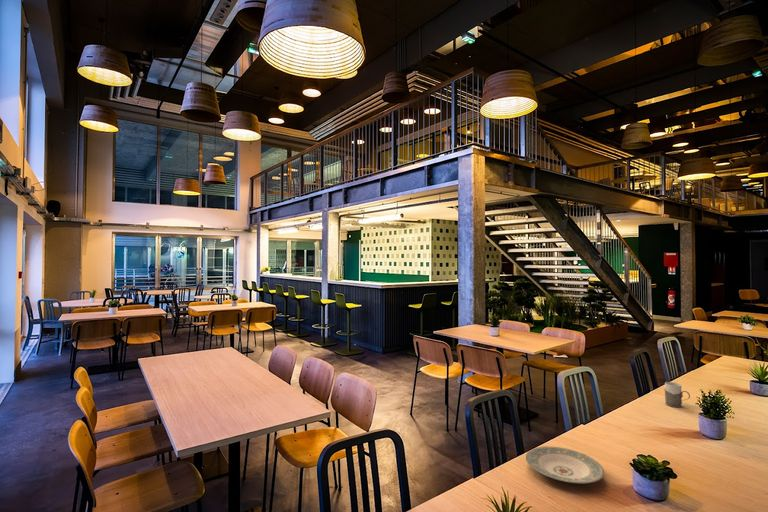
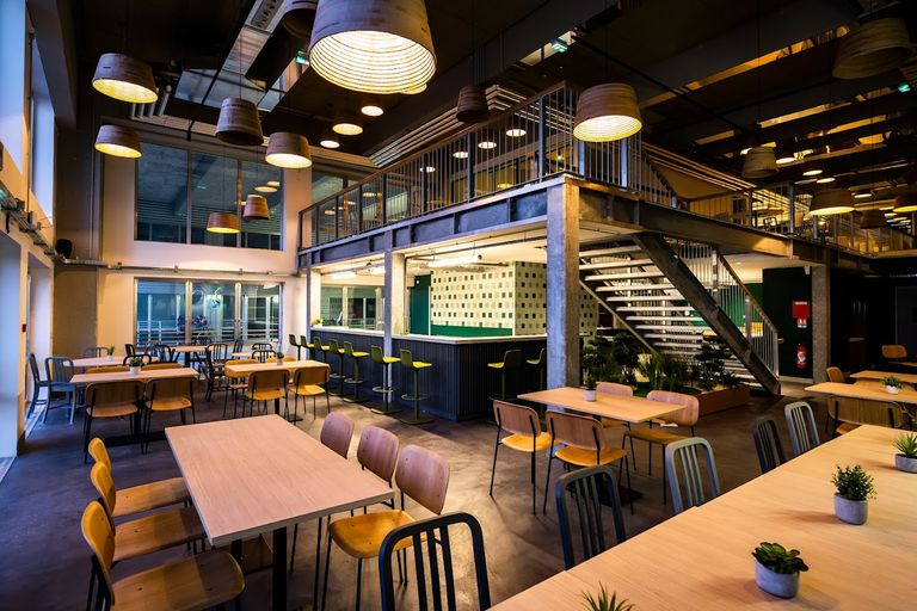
- plate (563, 467)
- mug (677, 395)
